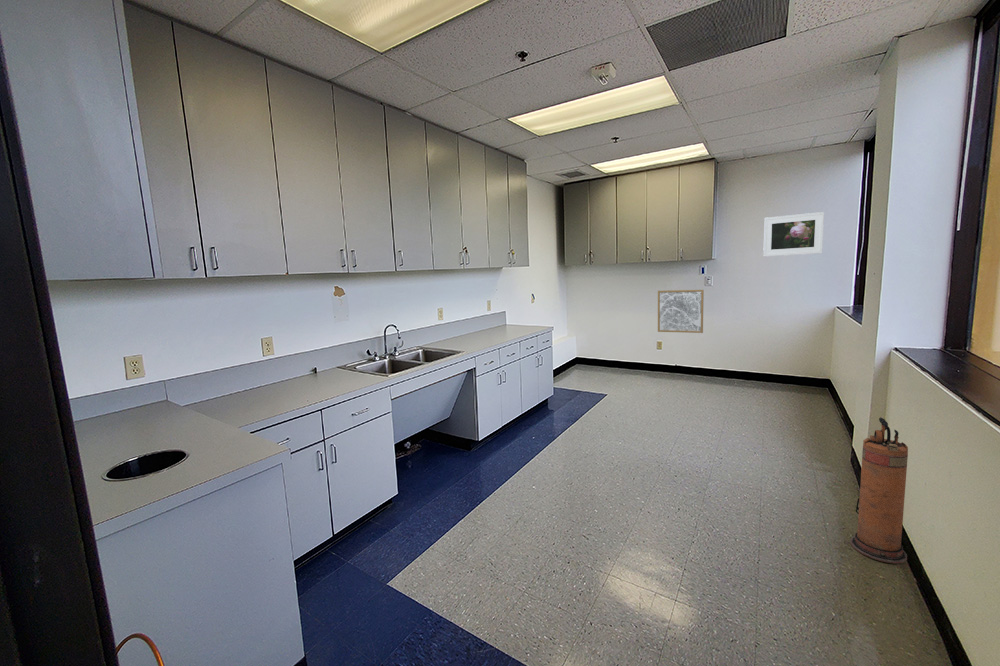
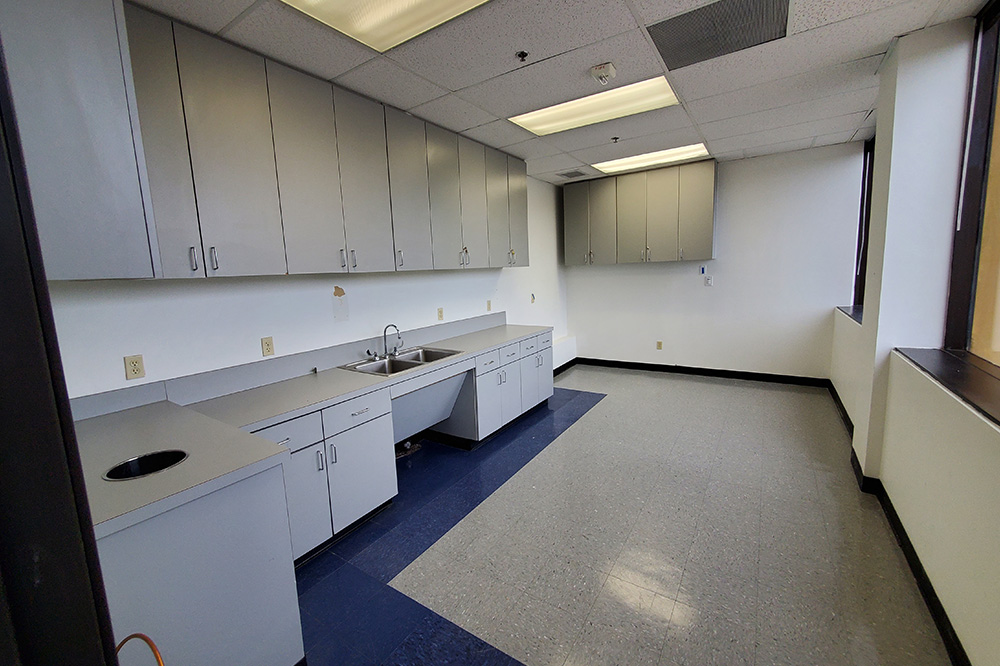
- wall art (679, 311)
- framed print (792, 235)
- fire extinguisher (882, 485)
